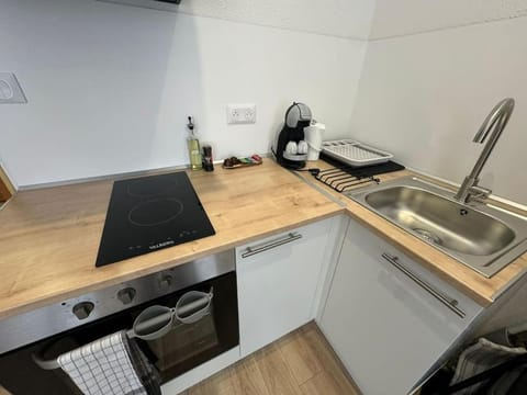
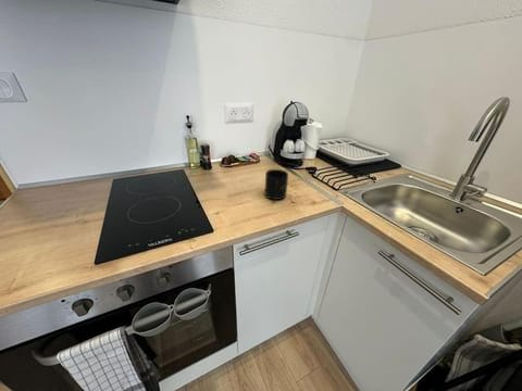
+ mug (275, 186)
